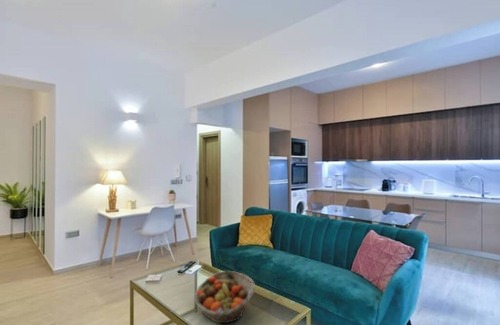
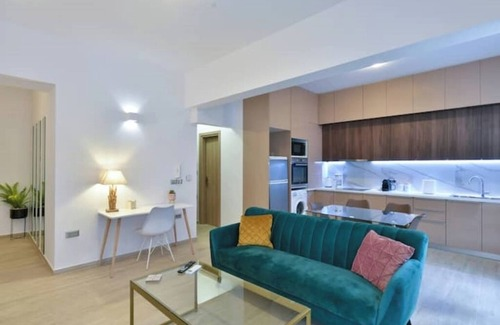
- fruit basket (224, 295)
